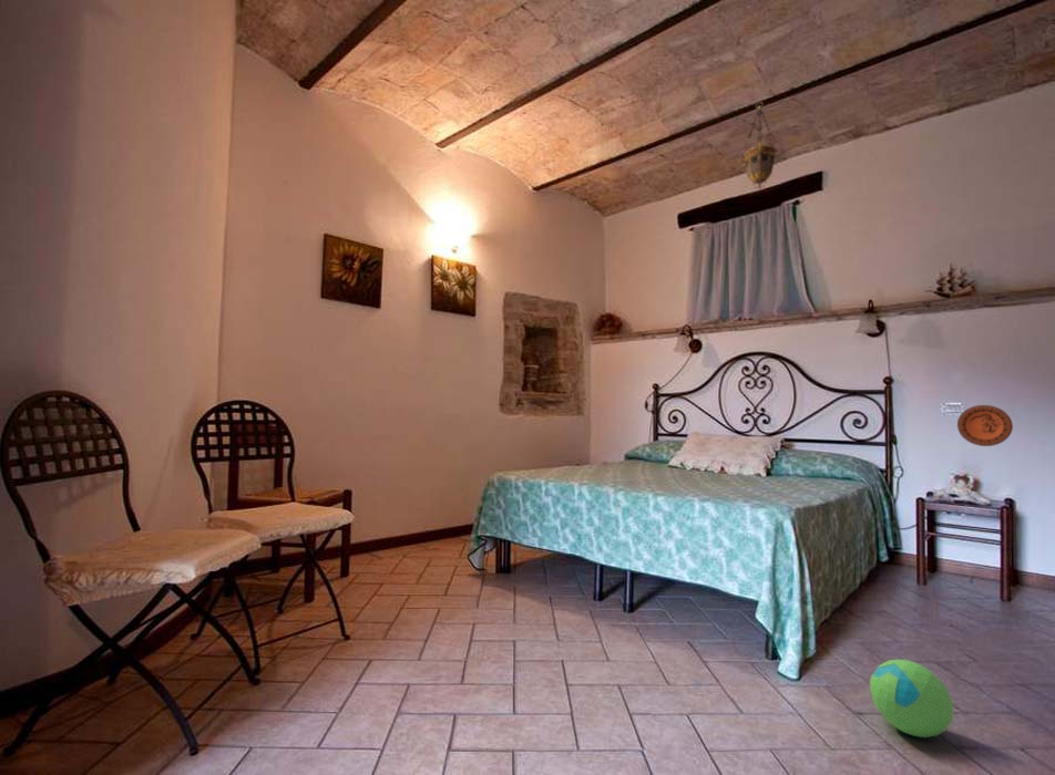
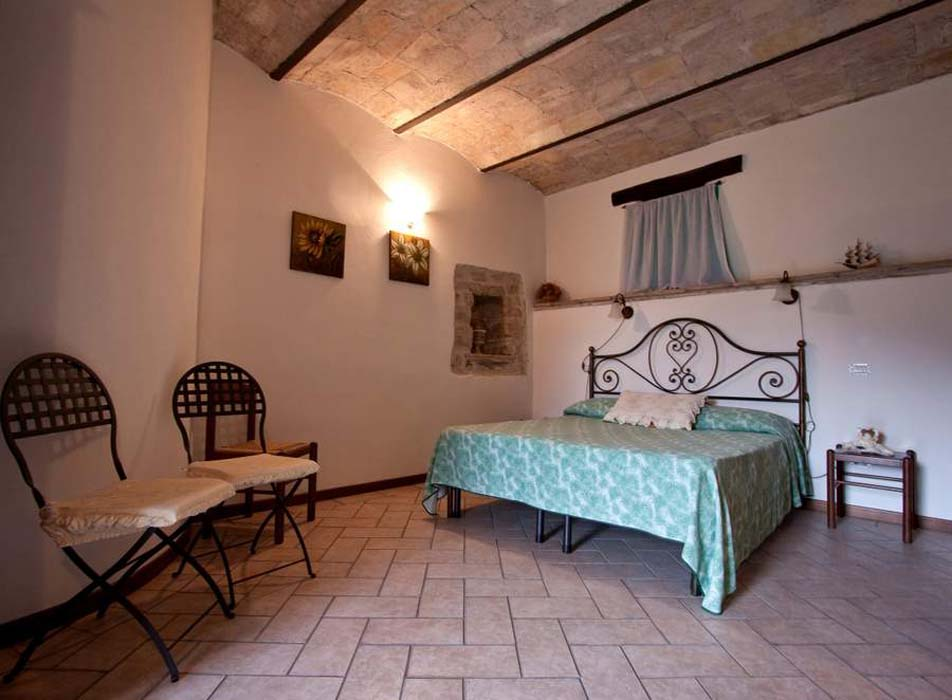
- ball (910, 696)
- decorative plate (984, 425)
- hanging lantern (759, 146)
